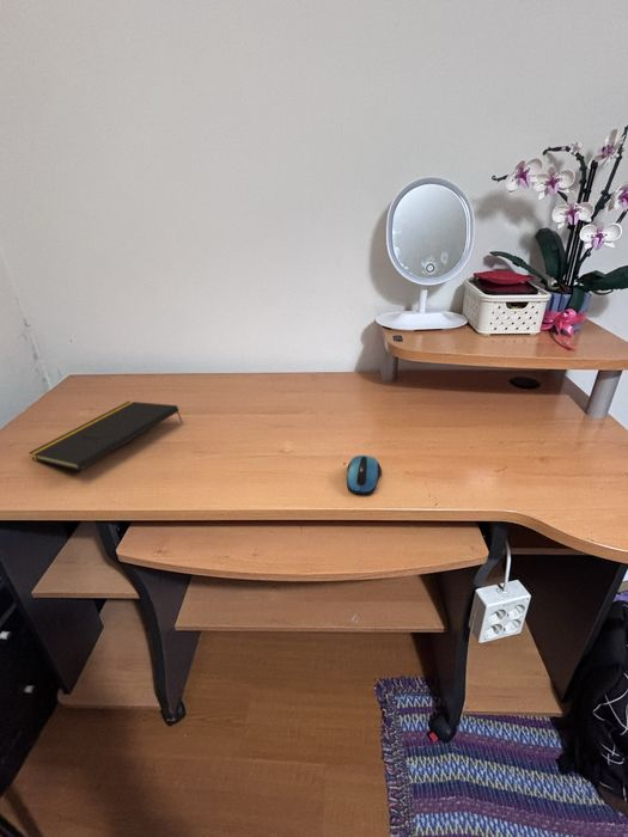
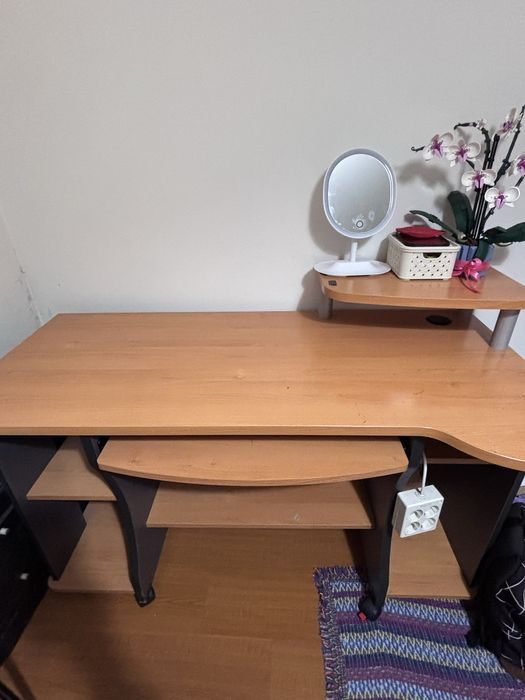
- notepad (106, 430)
- computer mouse (364, 470)
